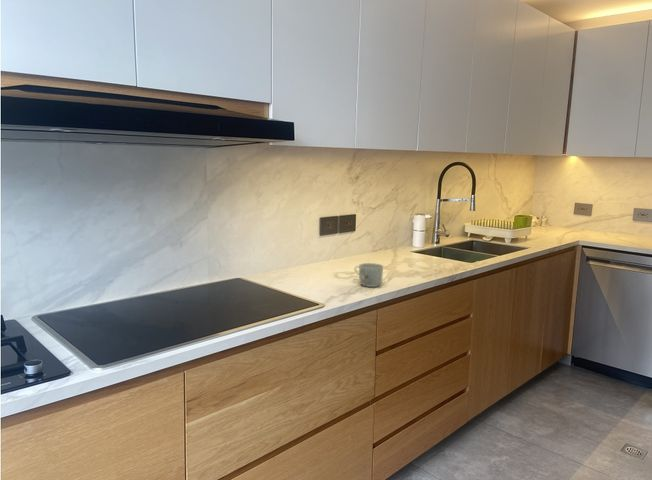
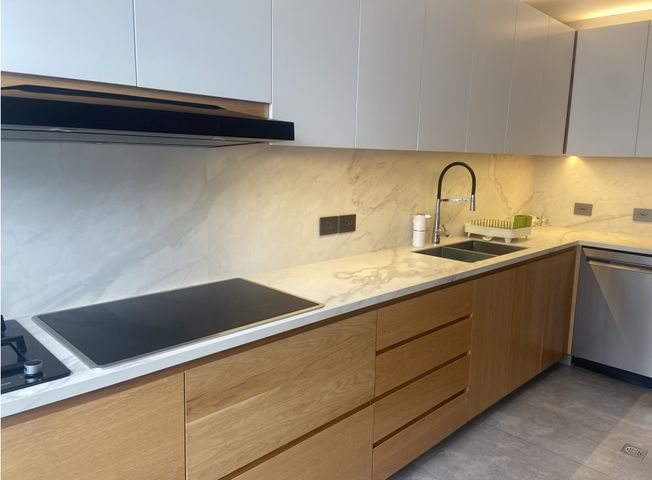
- mug (367, 274)
